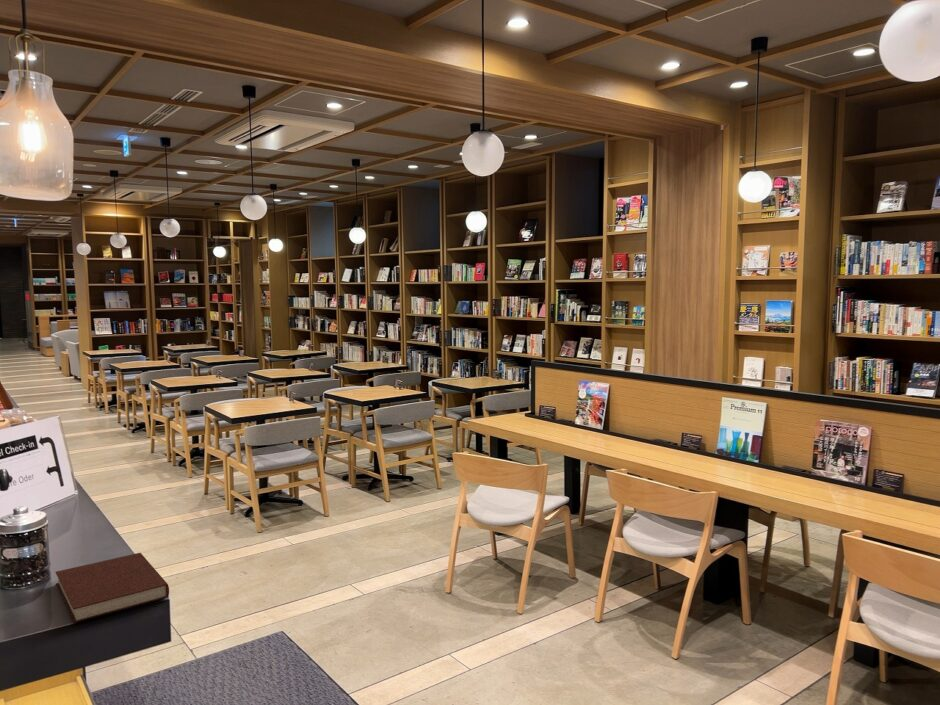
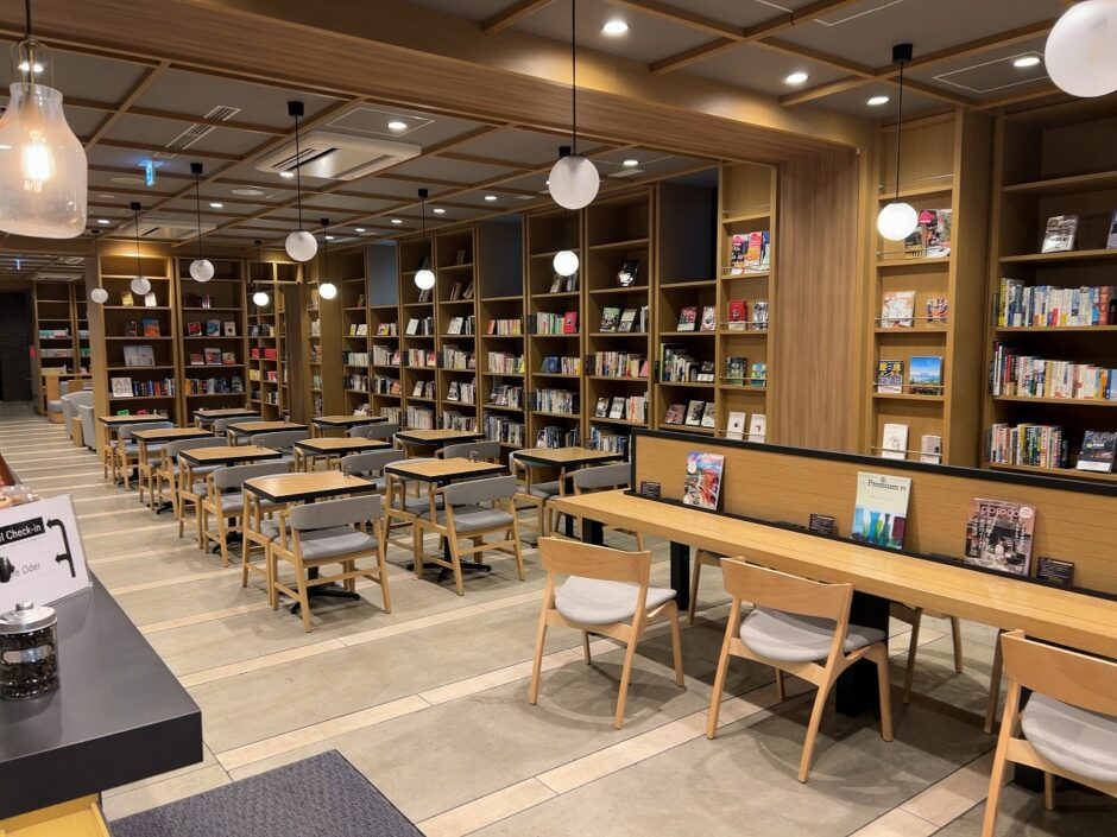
- notebook (111, 584)
